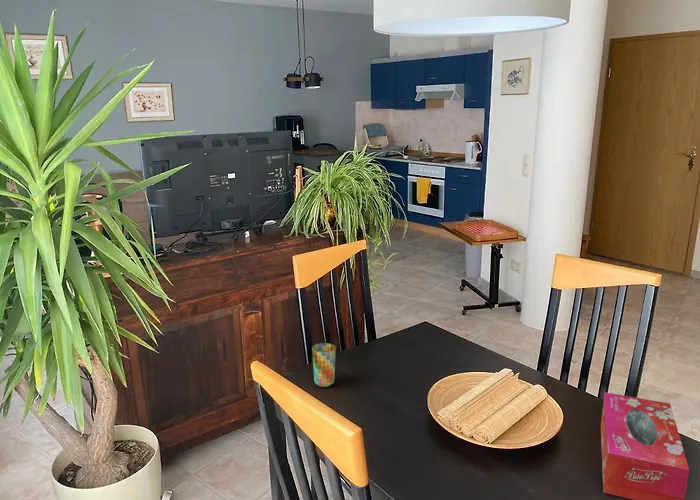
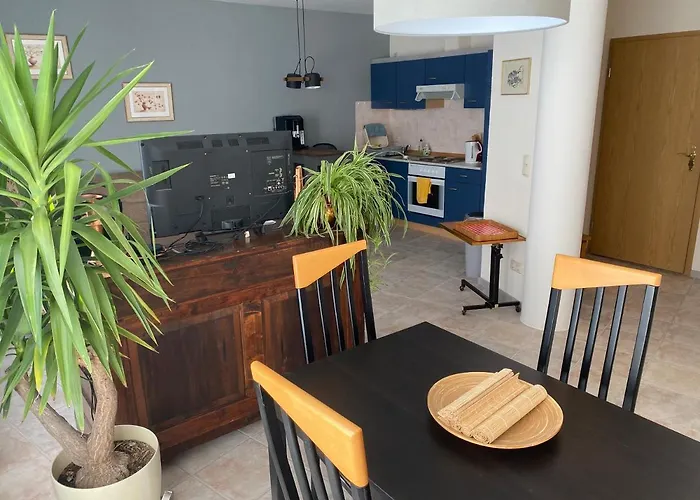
- tissue box (639, 444)
- cup (324, 365)
